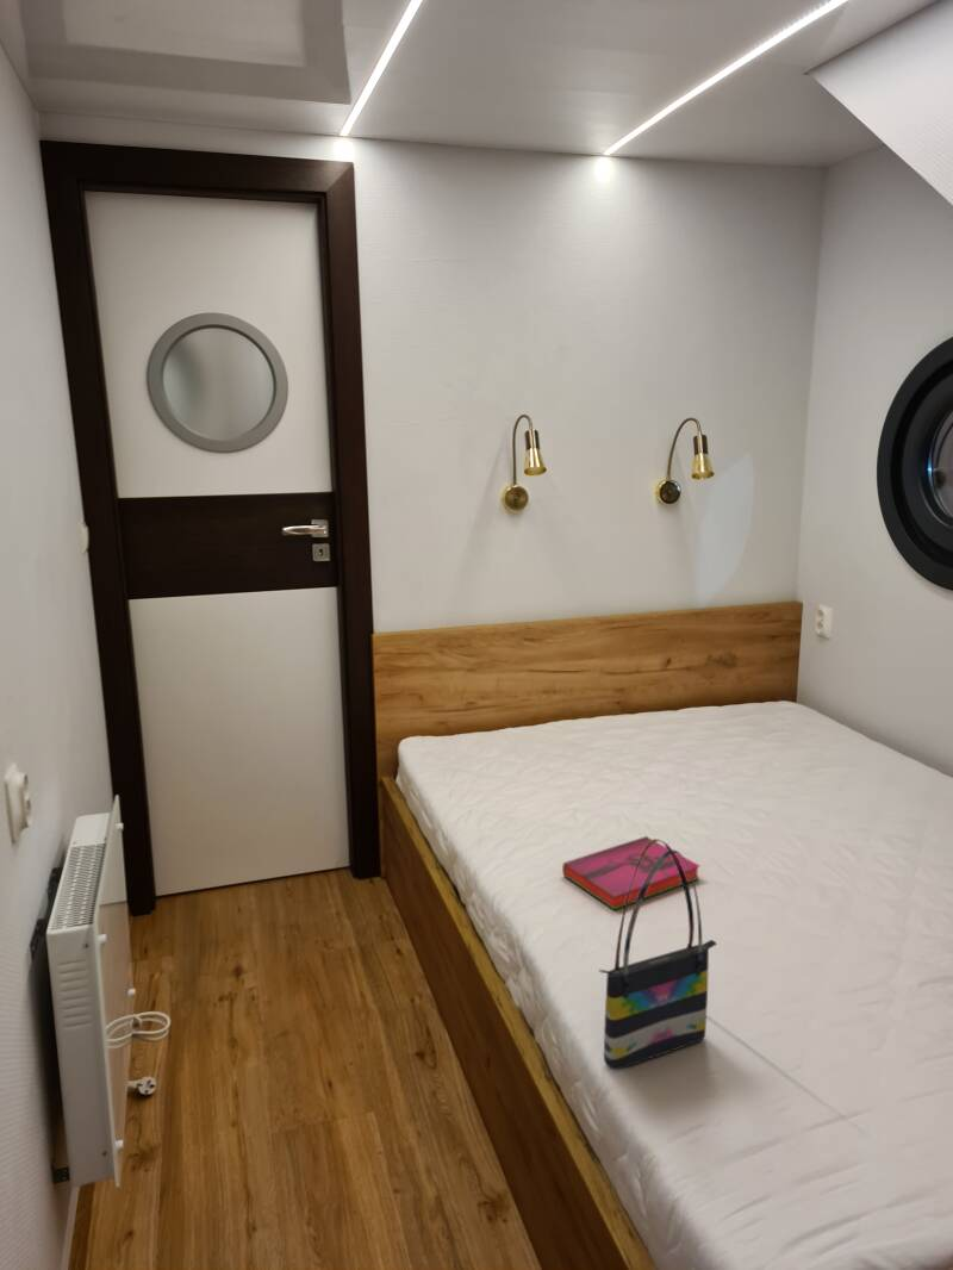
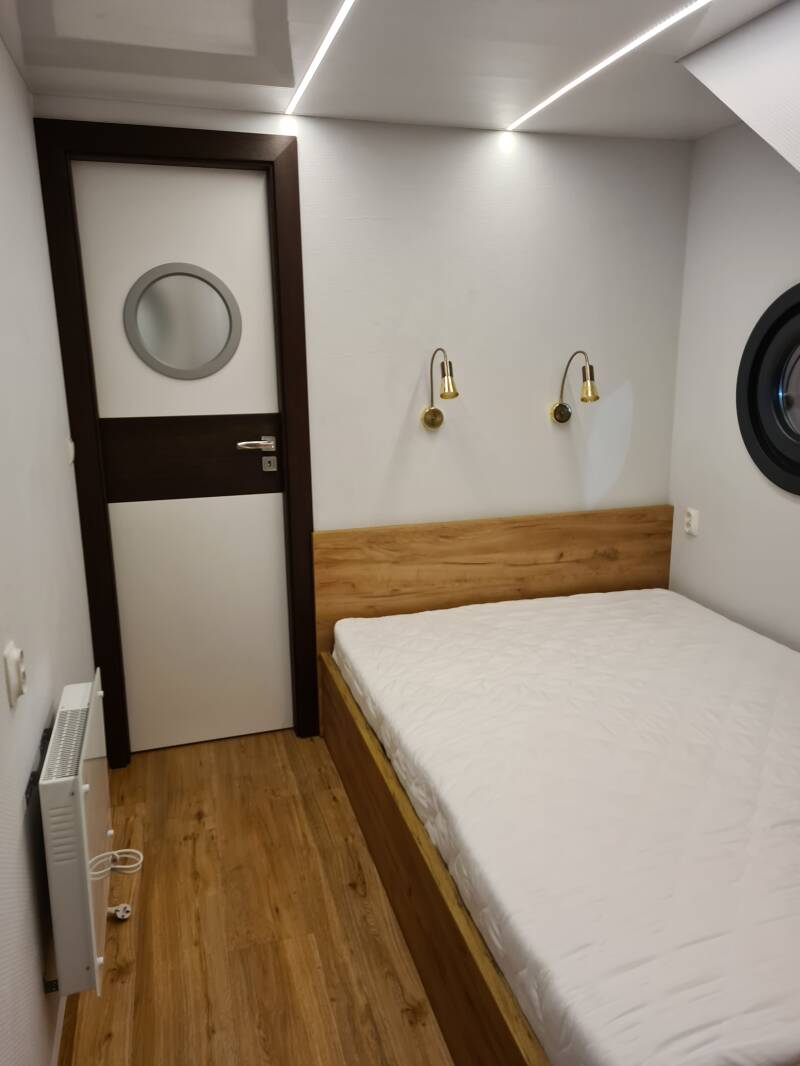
- hardback book (630, 870)
- tote bag (662, 954)
